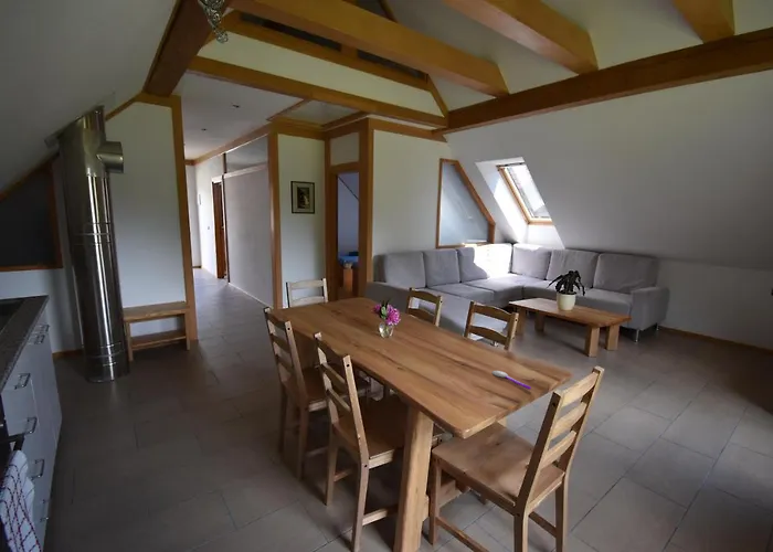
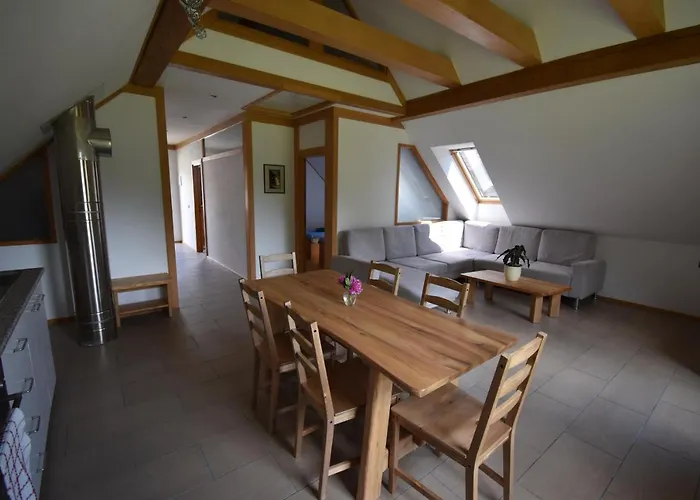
- spoon (510, 378)
